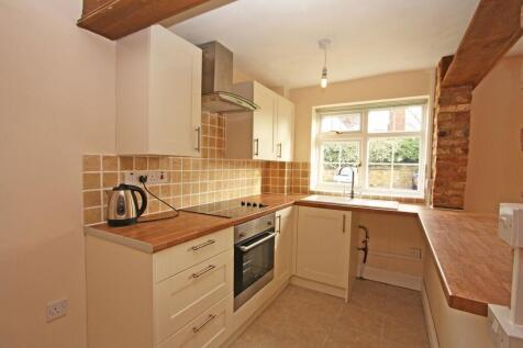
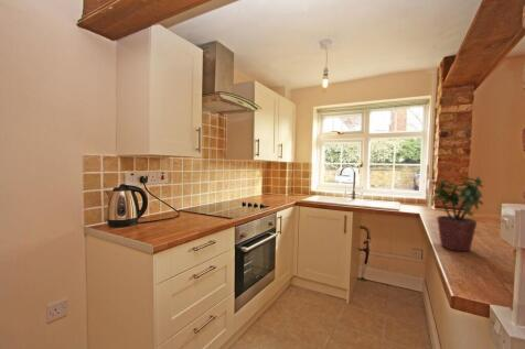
+ potted plant (454, 211)
